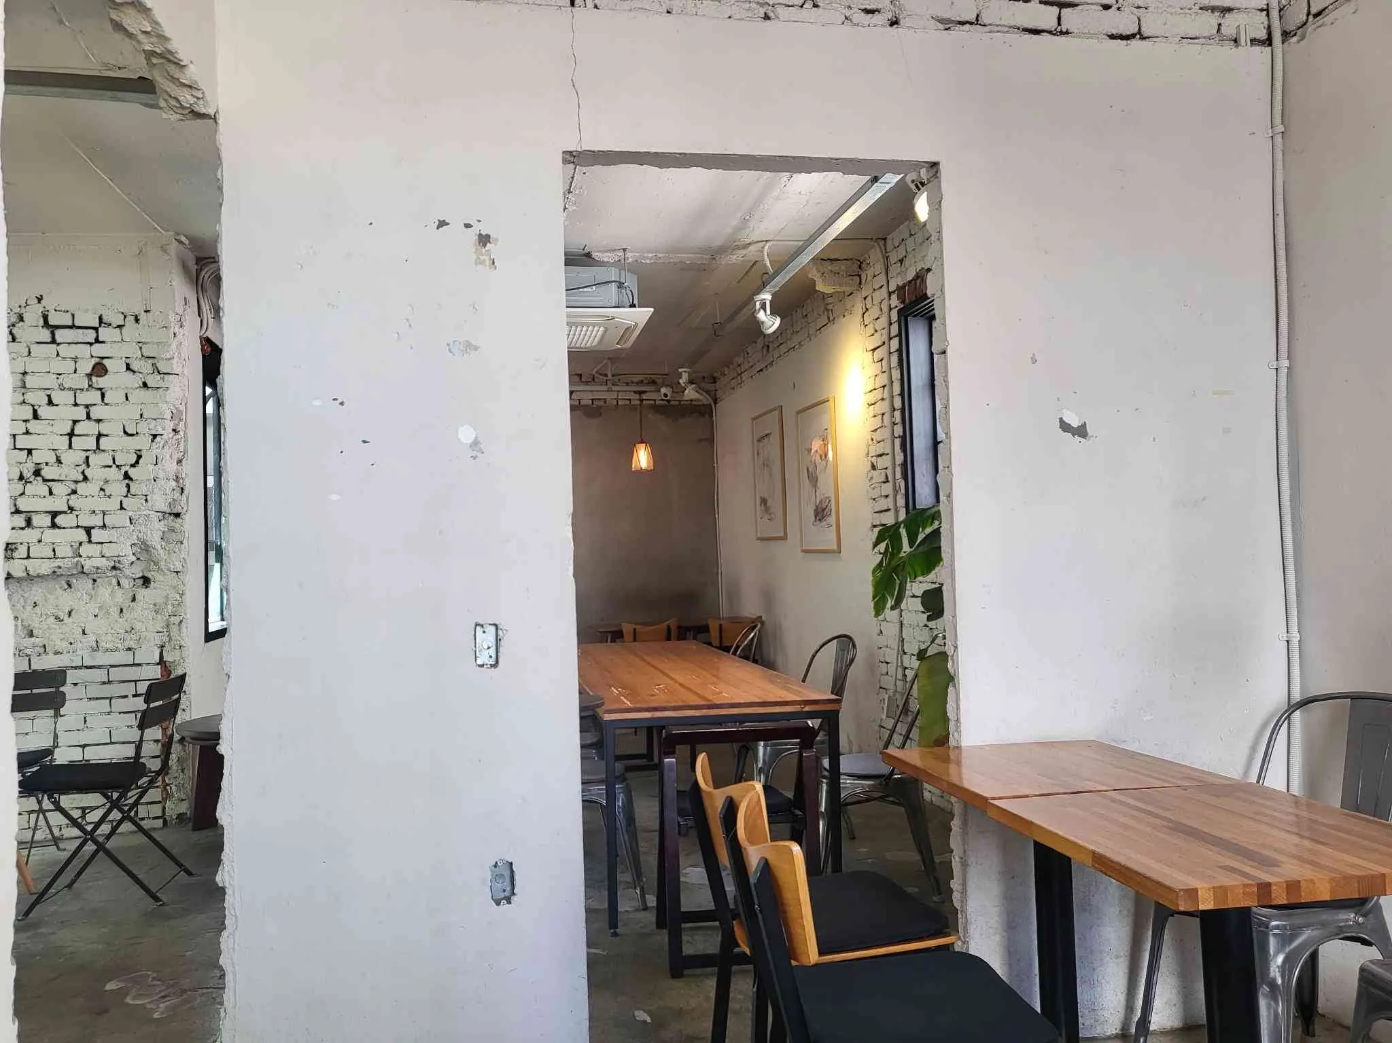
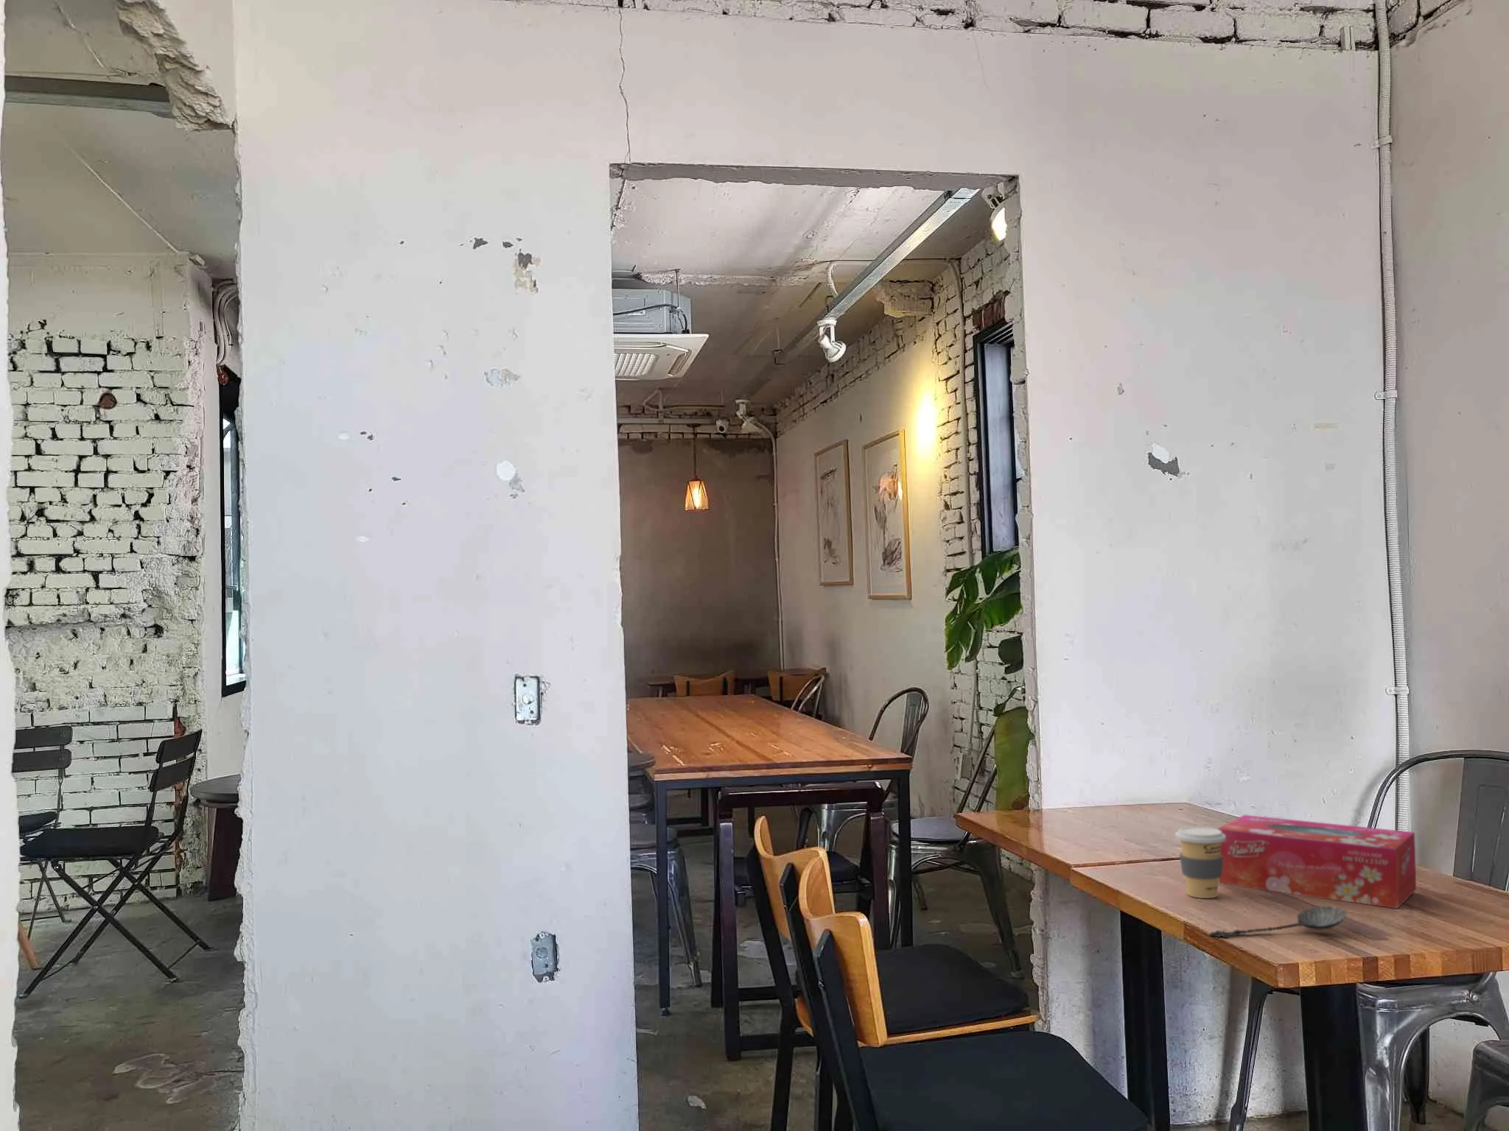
+ spoon (1277, 927)
+ coffee cup (1201, 863)
+ tissue box (1315, 858)
